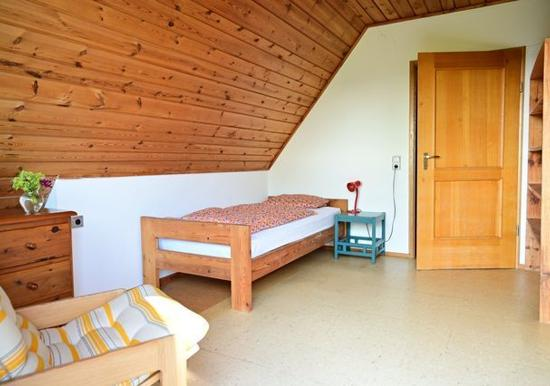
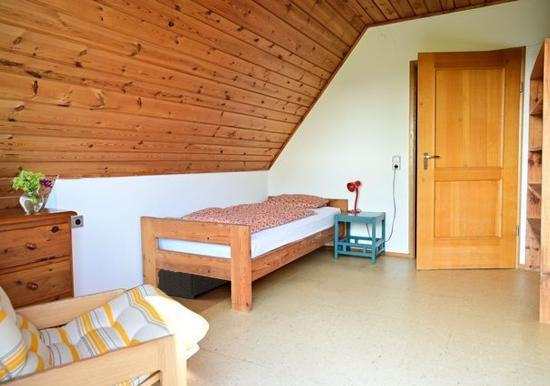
+ storage bin (193, 274)
